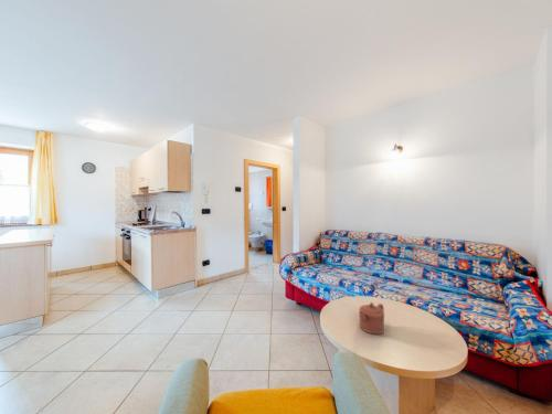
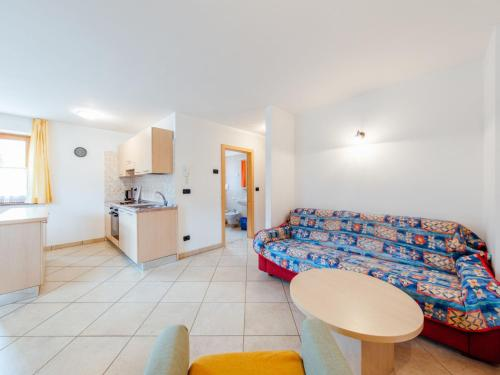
- teapot (371, 315)
